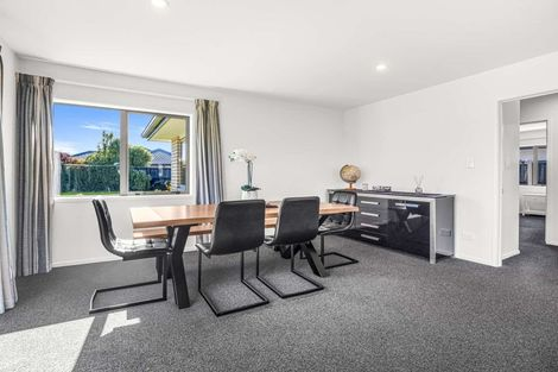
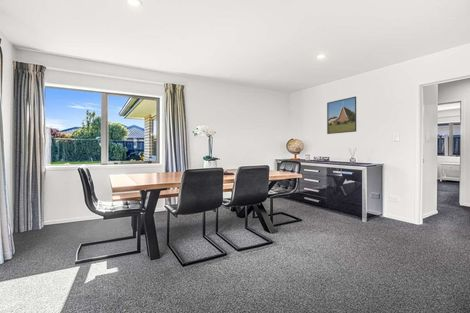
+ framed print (340, 116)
